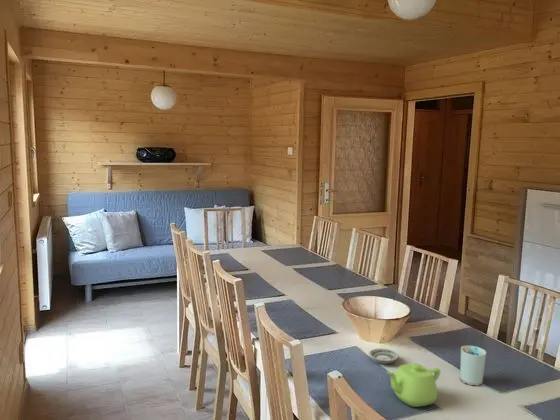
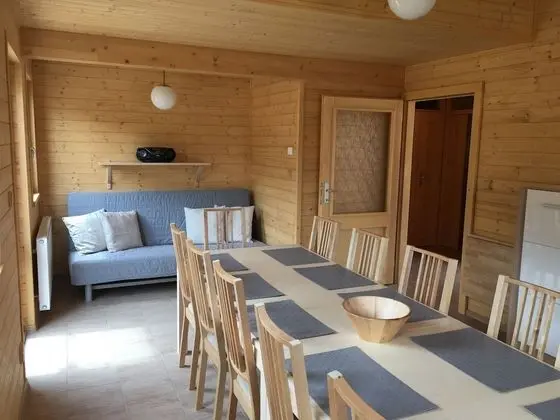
- cup (471, 362)
- saucer (383, 357)
- teapot (412, 382)
